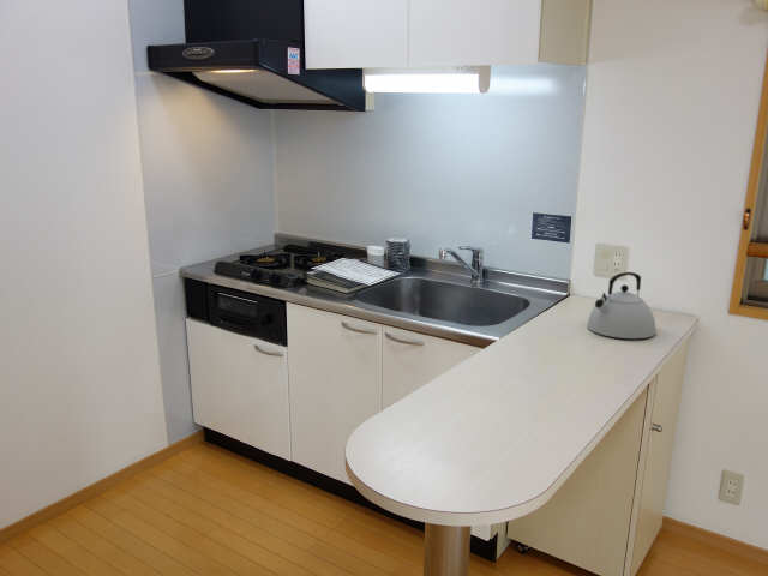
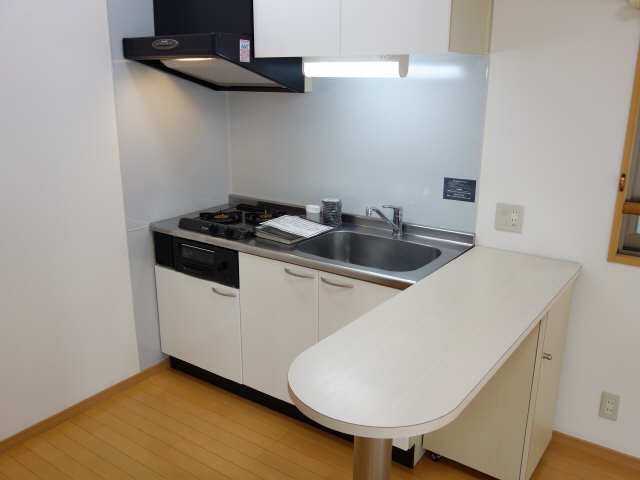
- kettle (622, 301)
